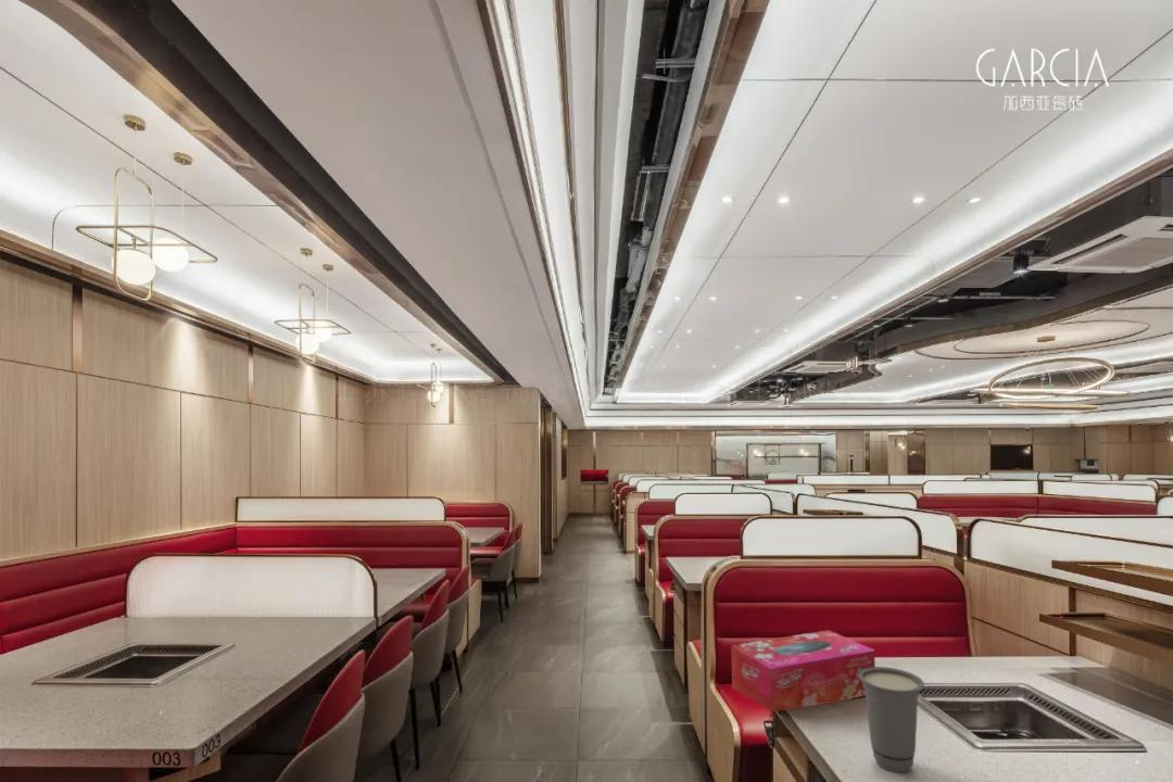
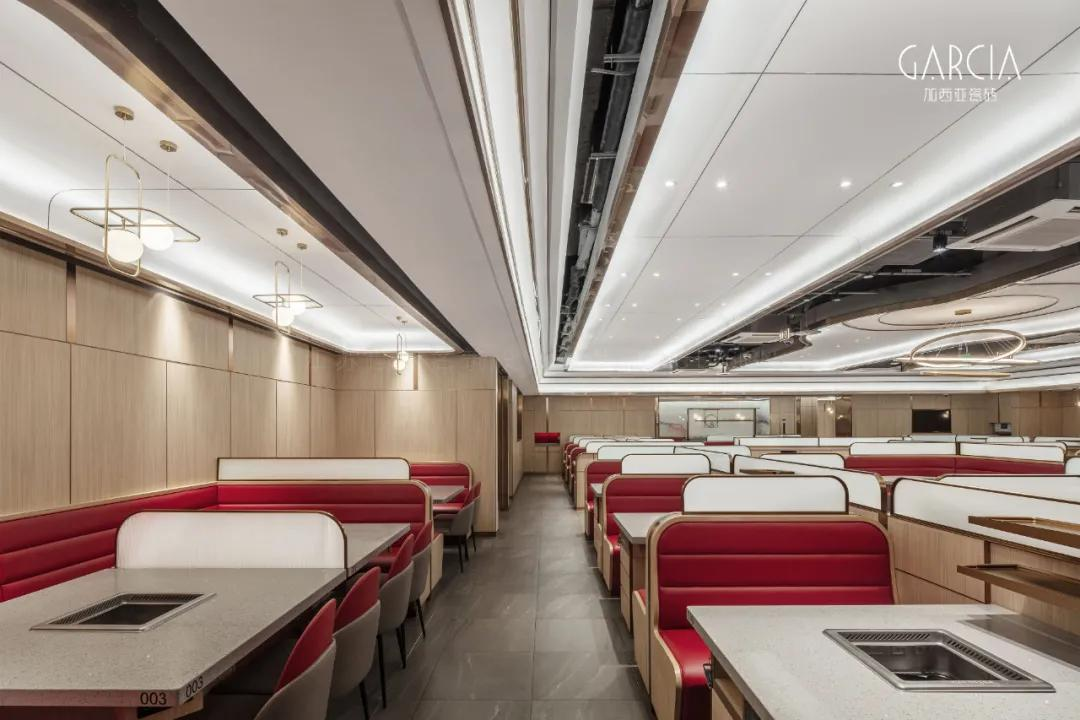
- cup (892, 720)
- tissue box (802, 669)
